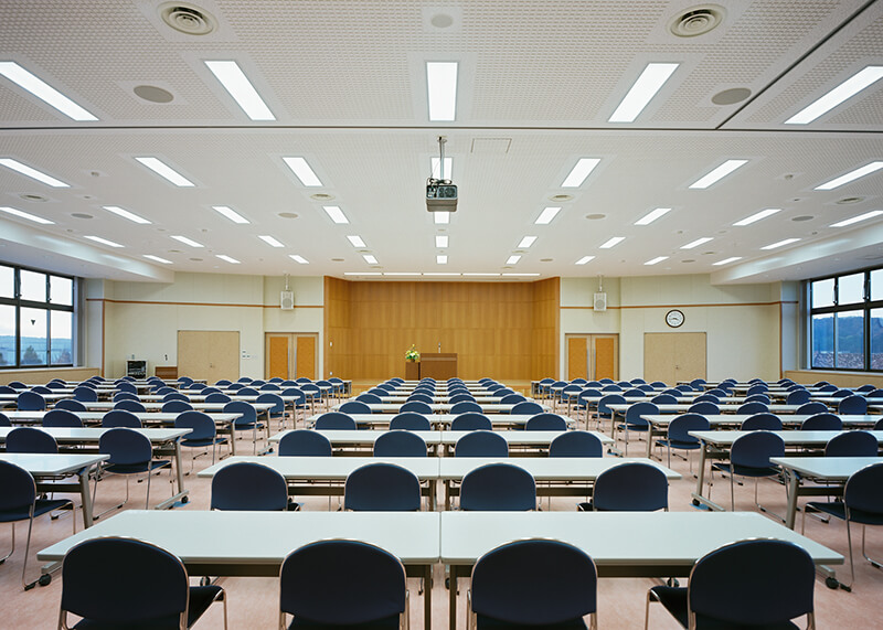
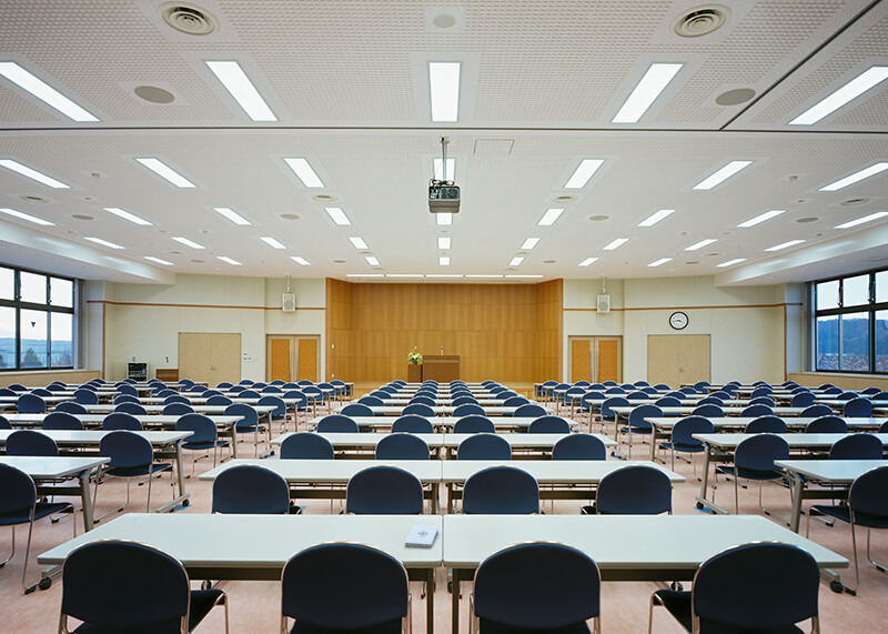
+ notepad (422, 535)
